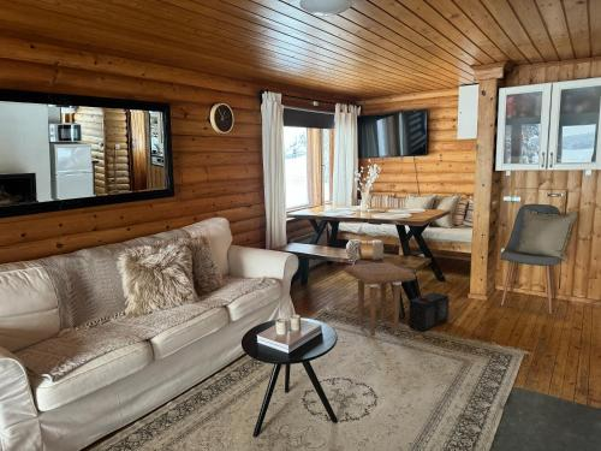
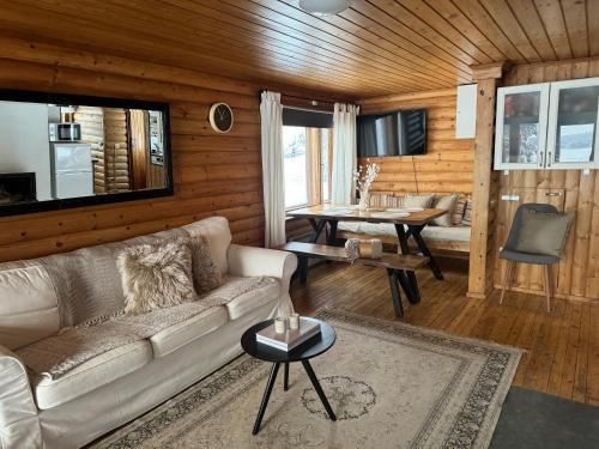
- speaker (429, 309)
- side table (375, 299)
